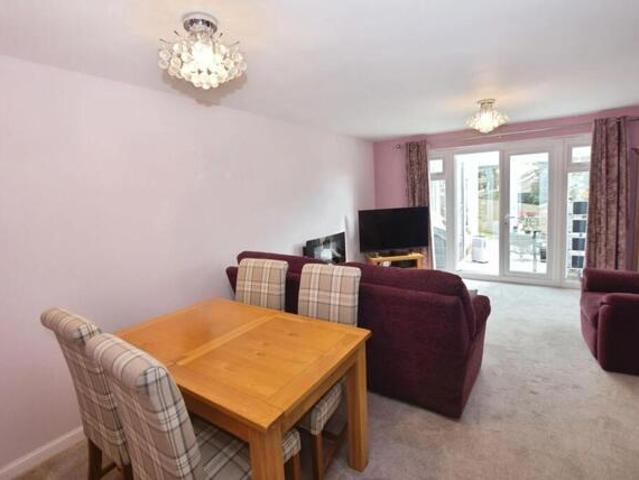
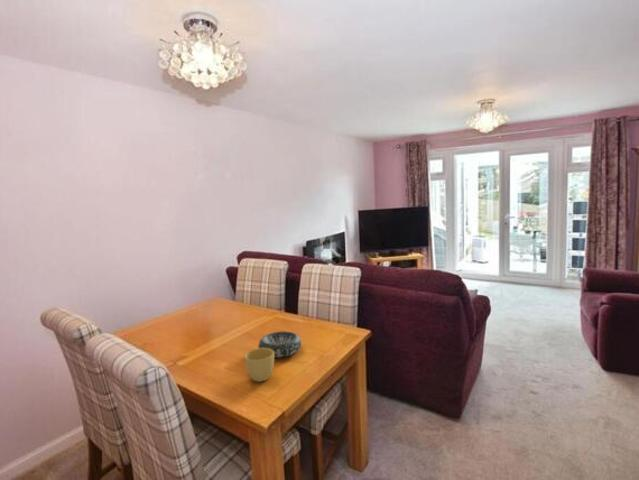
+ decorative bowl (280, 344)
+ cup (257, 365)
